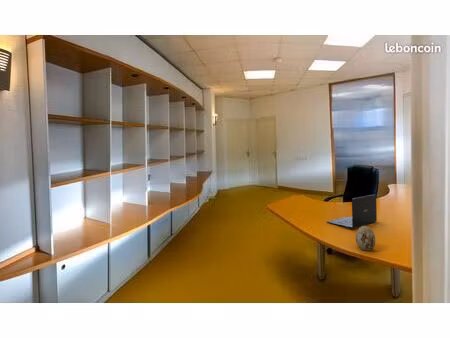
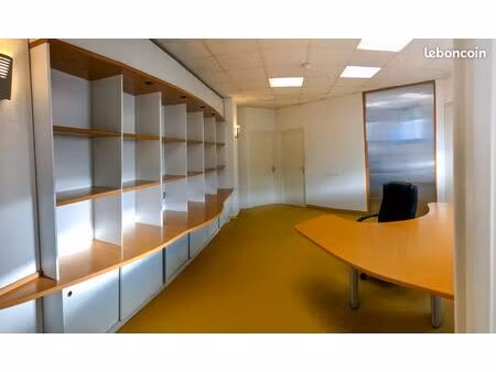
- laptop (352, 208)
- decorative egg (365, 237)
